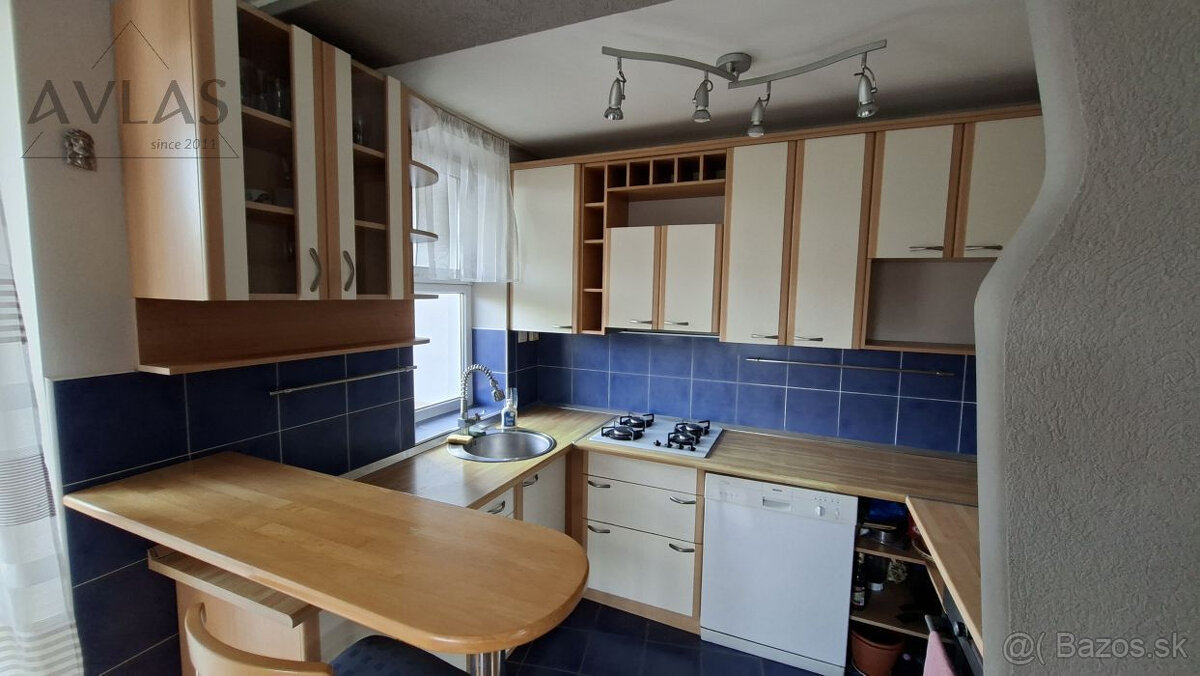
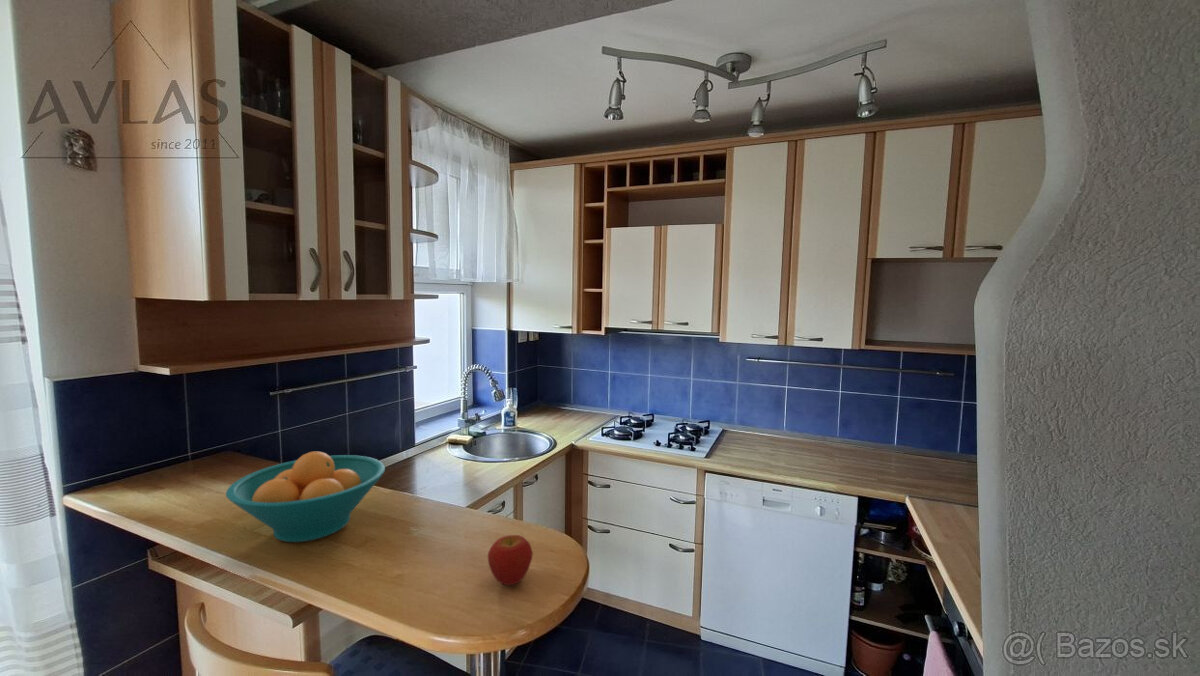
+ fruit bowl (312, 490)
+ apple (510, 558)
